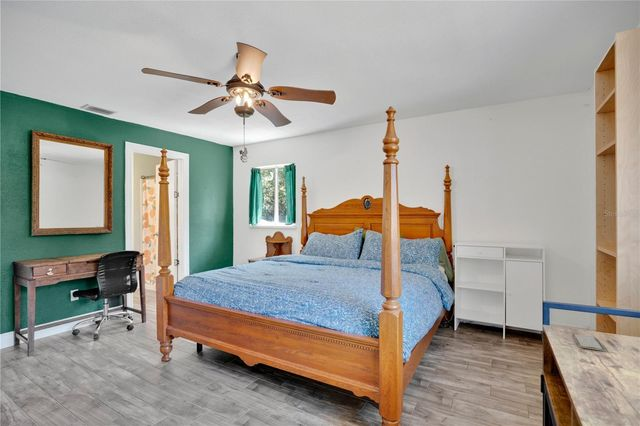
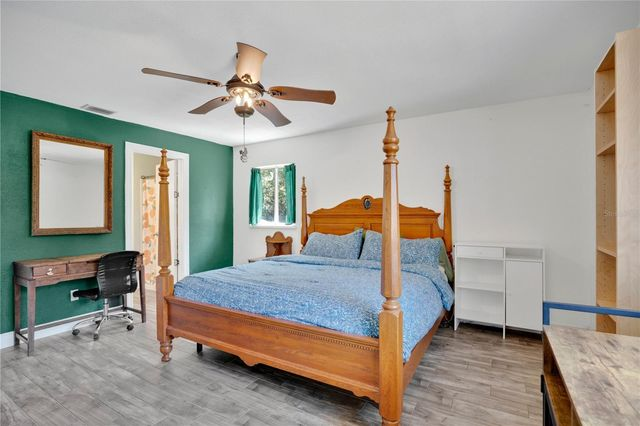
- smartphone (587, 341)
